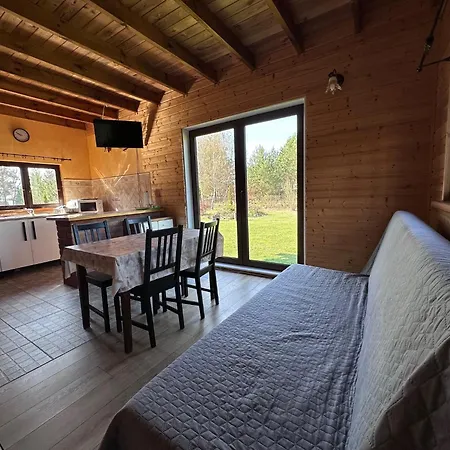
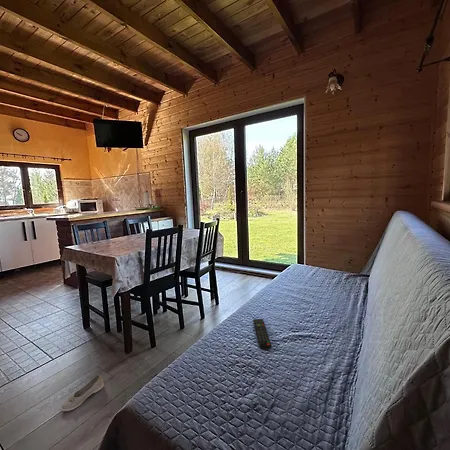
+ remote control (261, 332)
+ shoe (82, 391)
